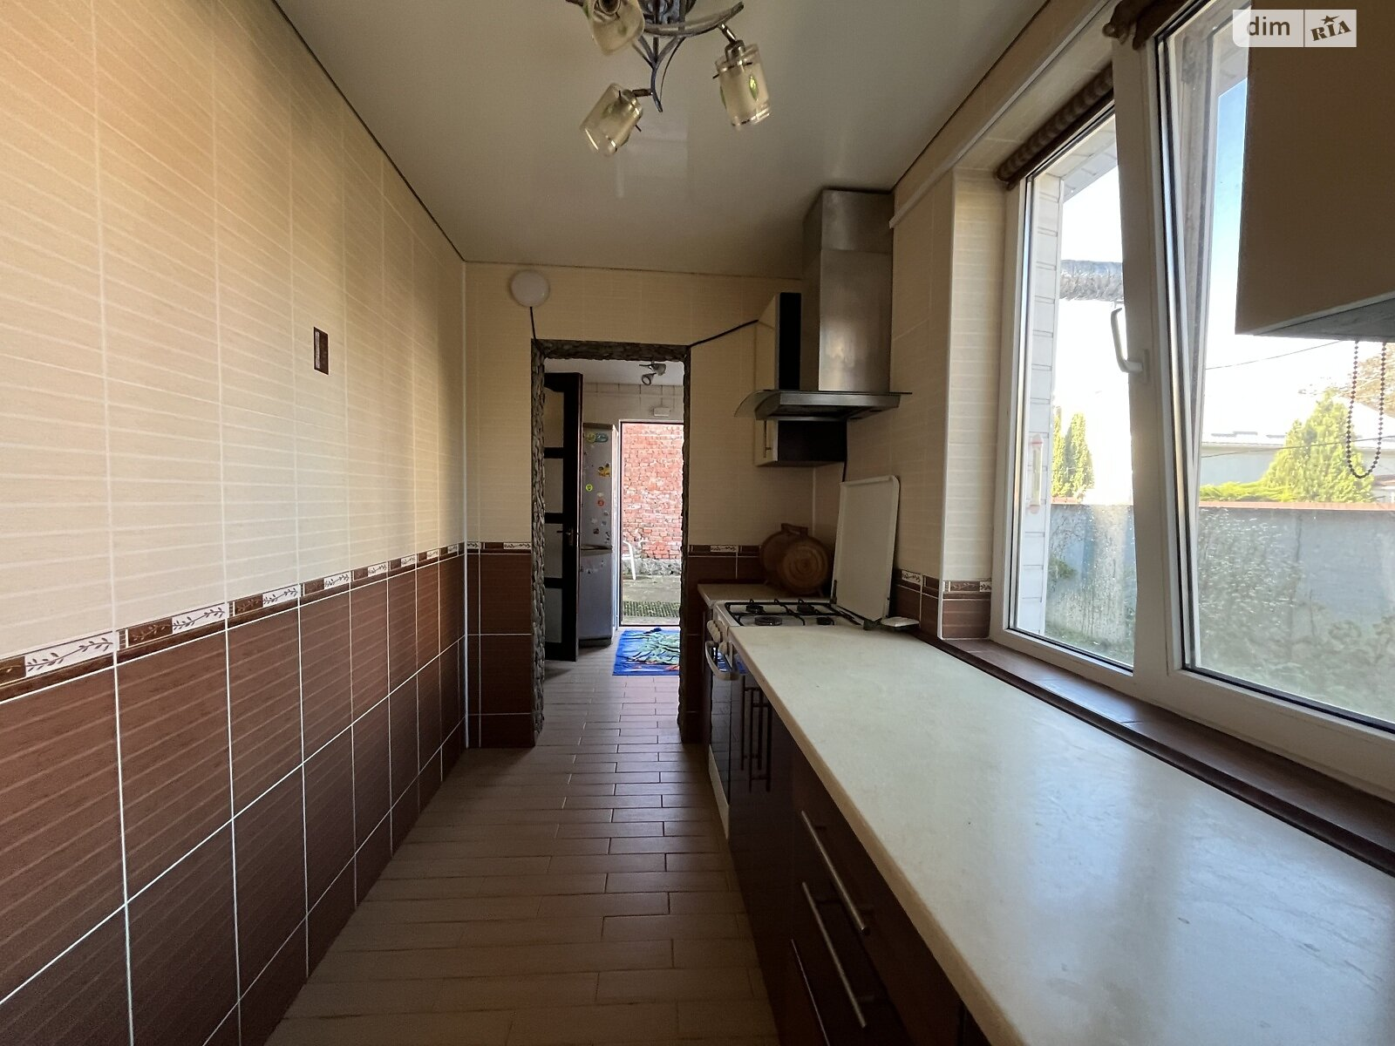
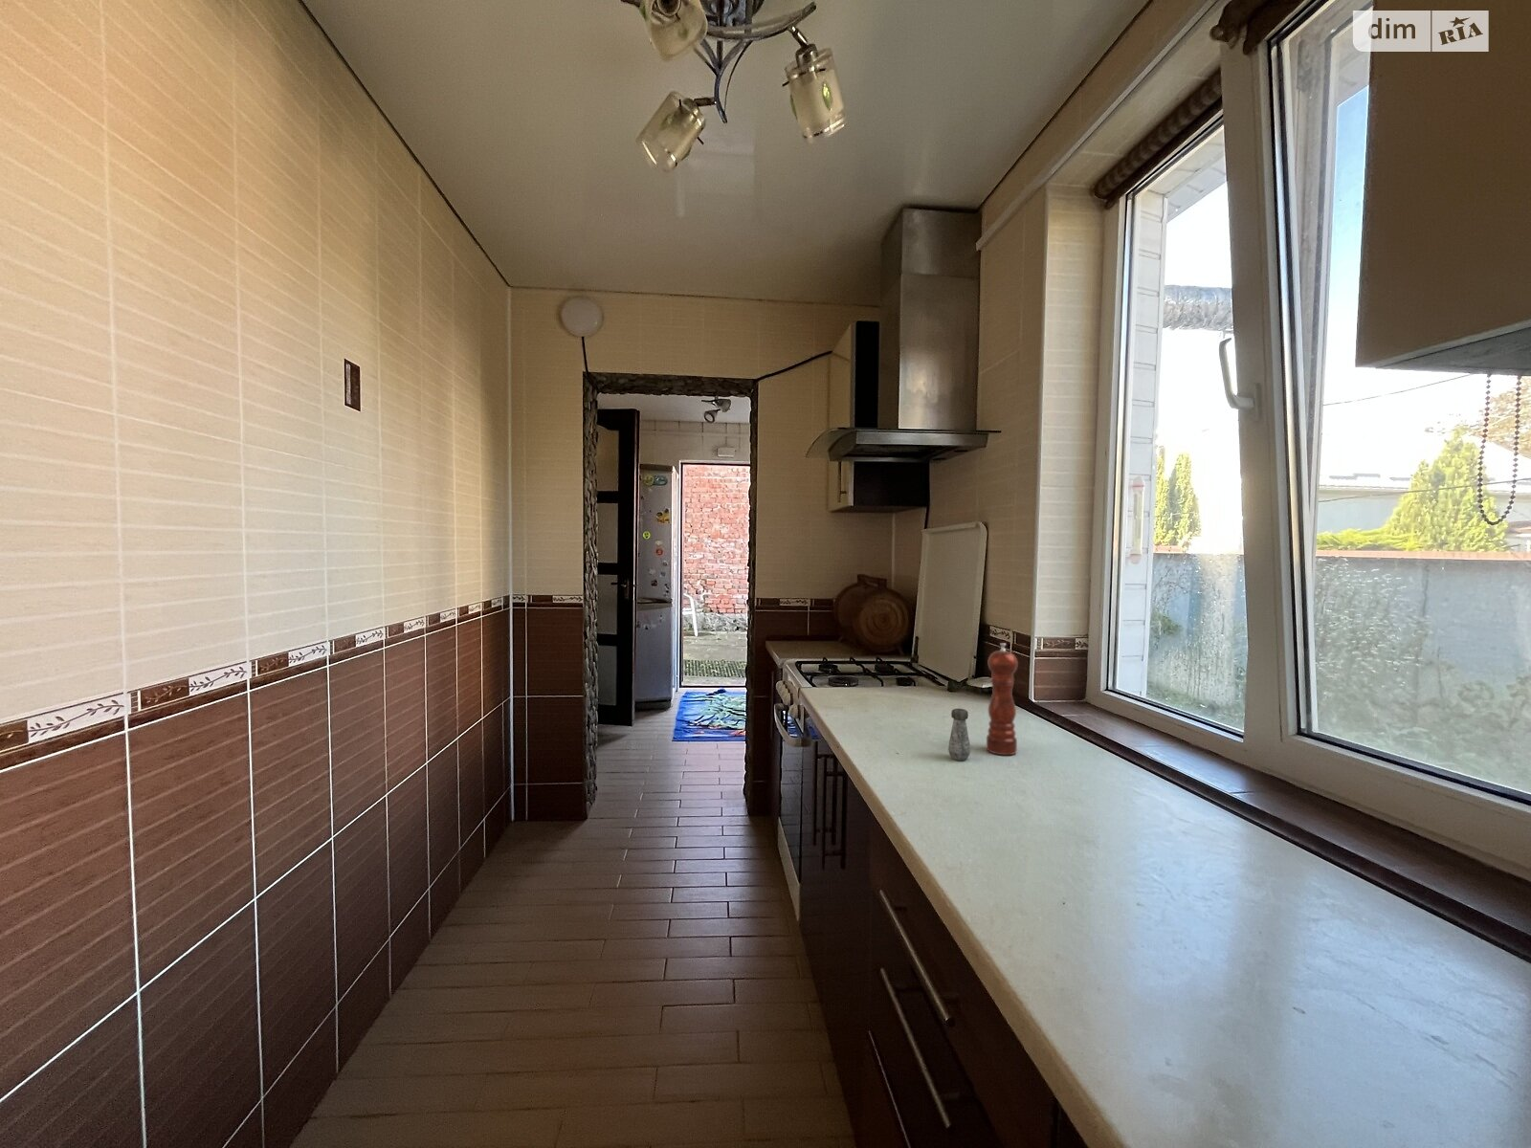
+ salt shaker (958, 733)
+ pepper mill (1002, 697)
